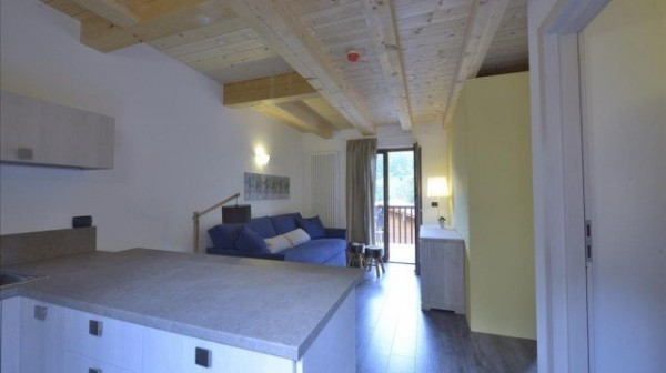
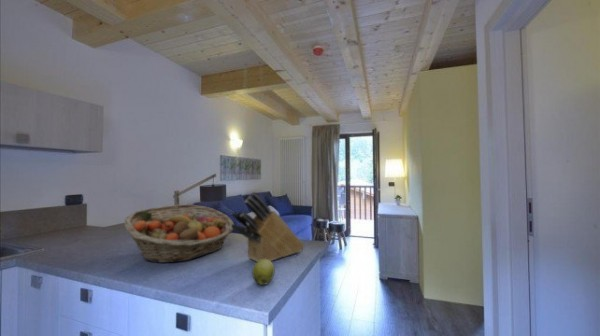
+ knife block (269, 223)
+ fruit basket (184, 229)
+ apple (263, 271)
